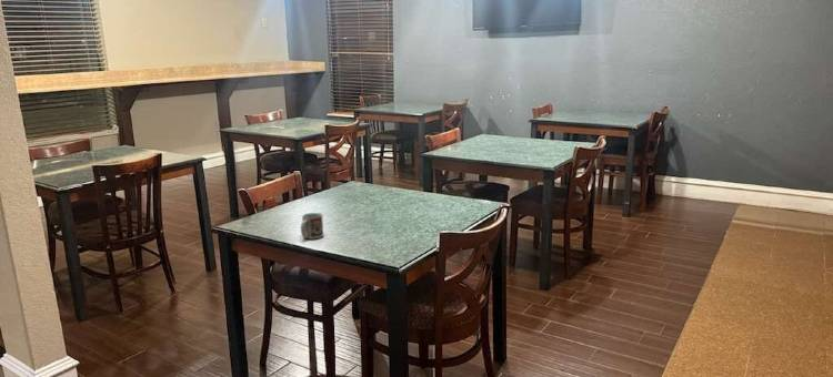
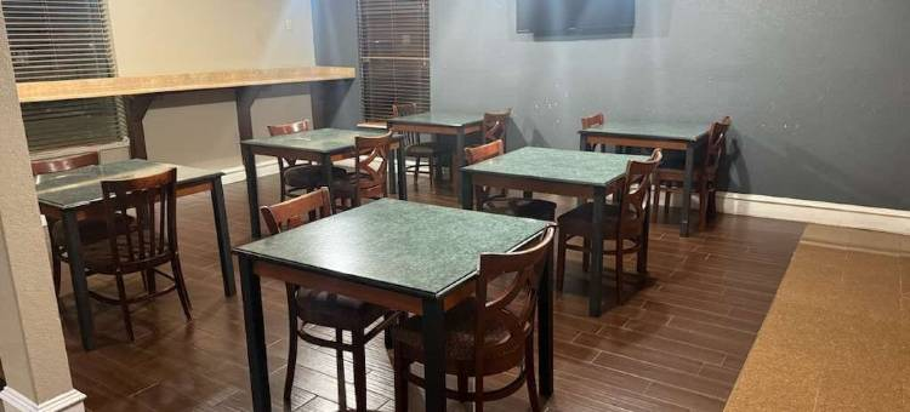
- cup (310, 226)
